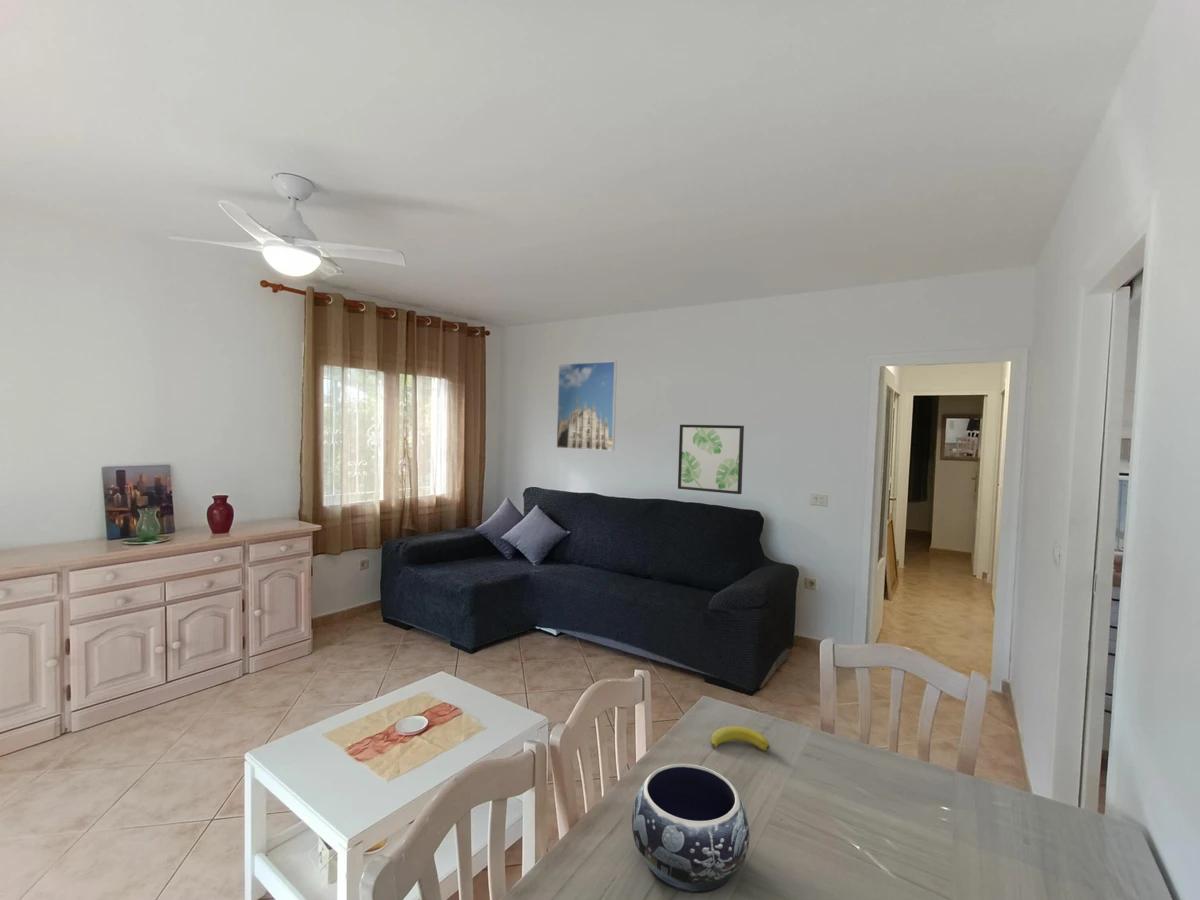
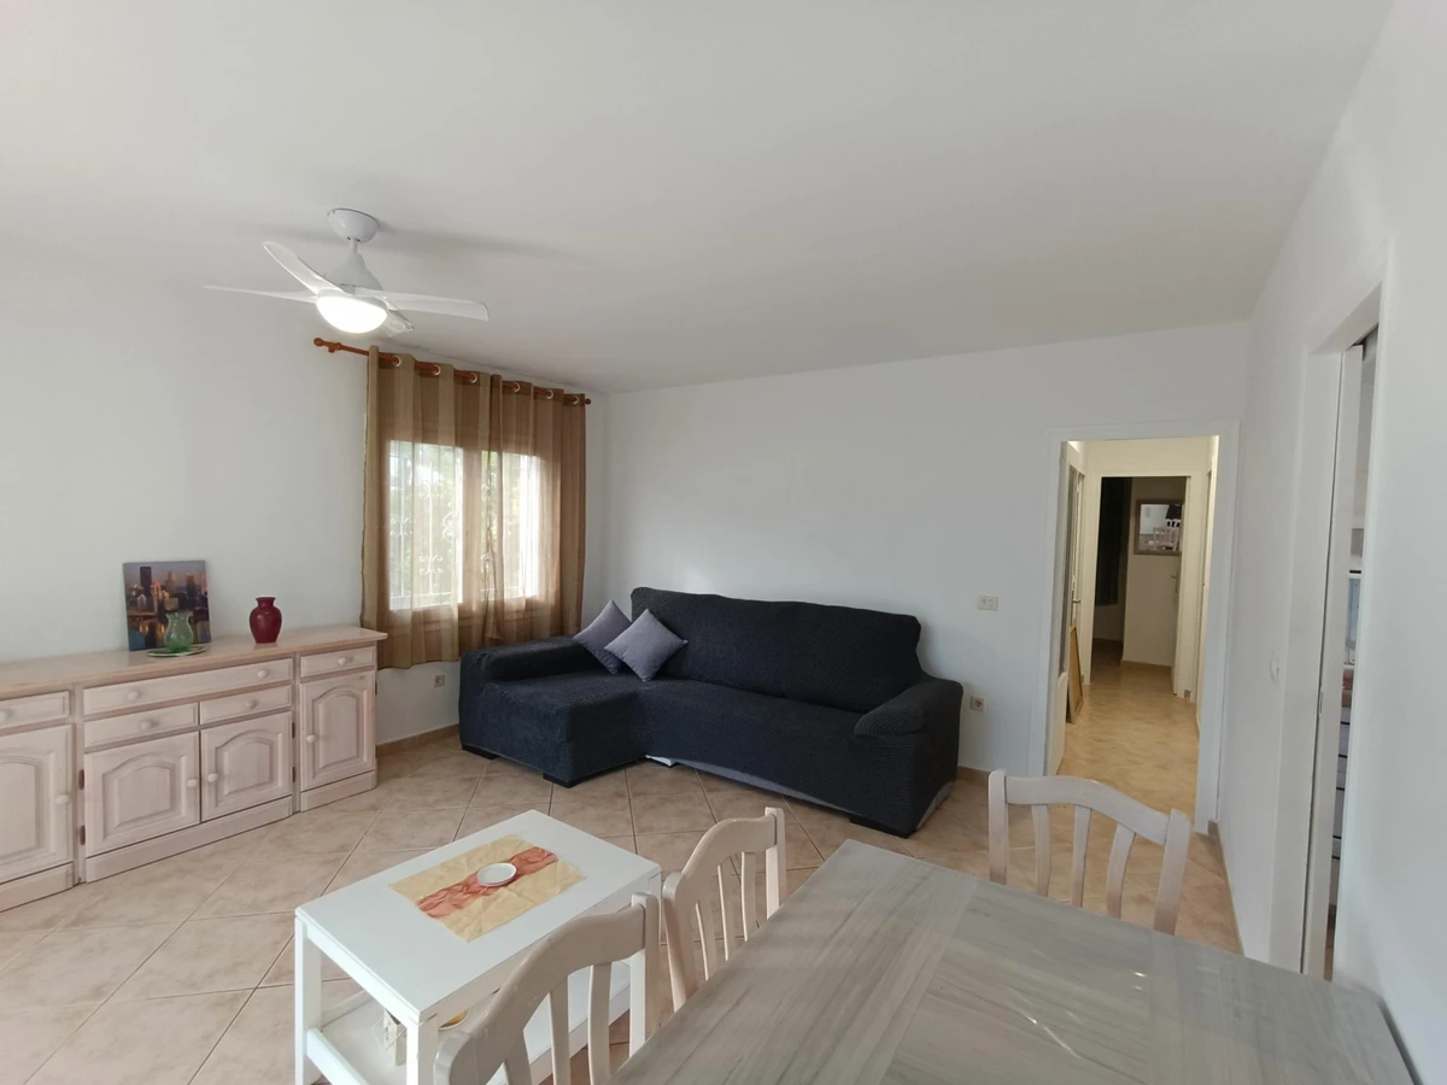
- wall art (709, 458)
- banana (738, 738)
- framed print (585, 406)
- decorative bowl (689, 824)
